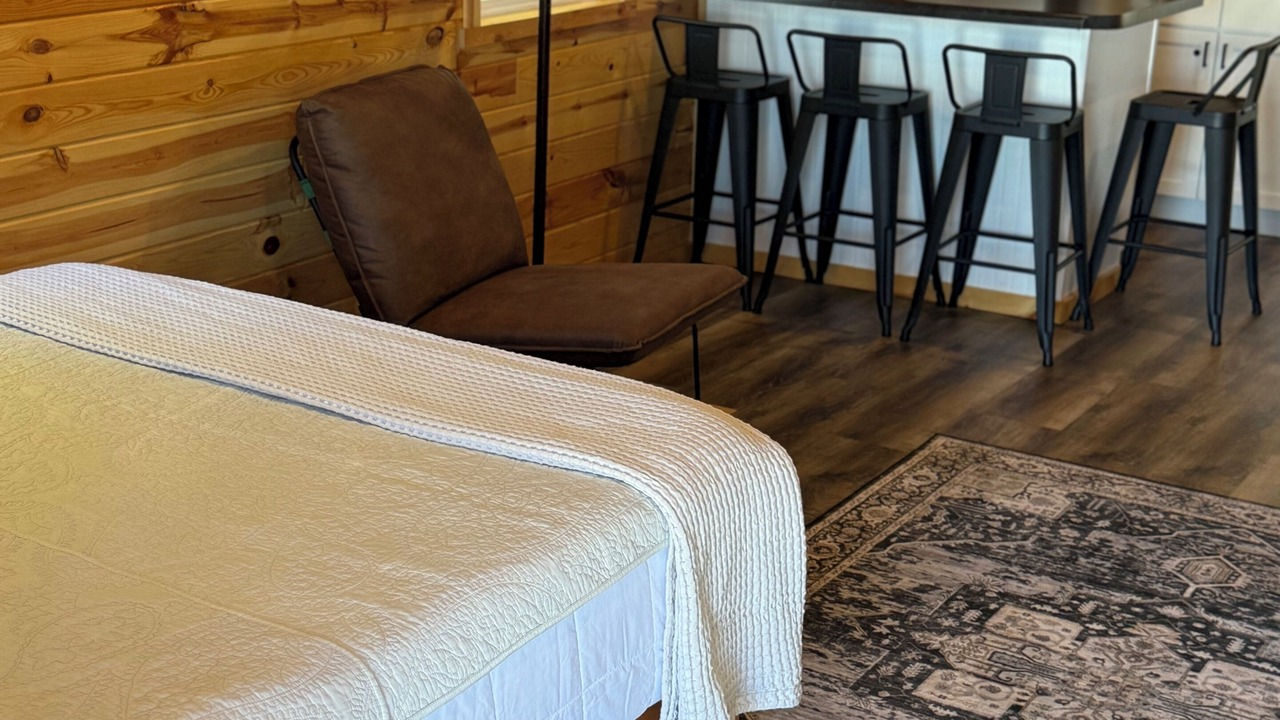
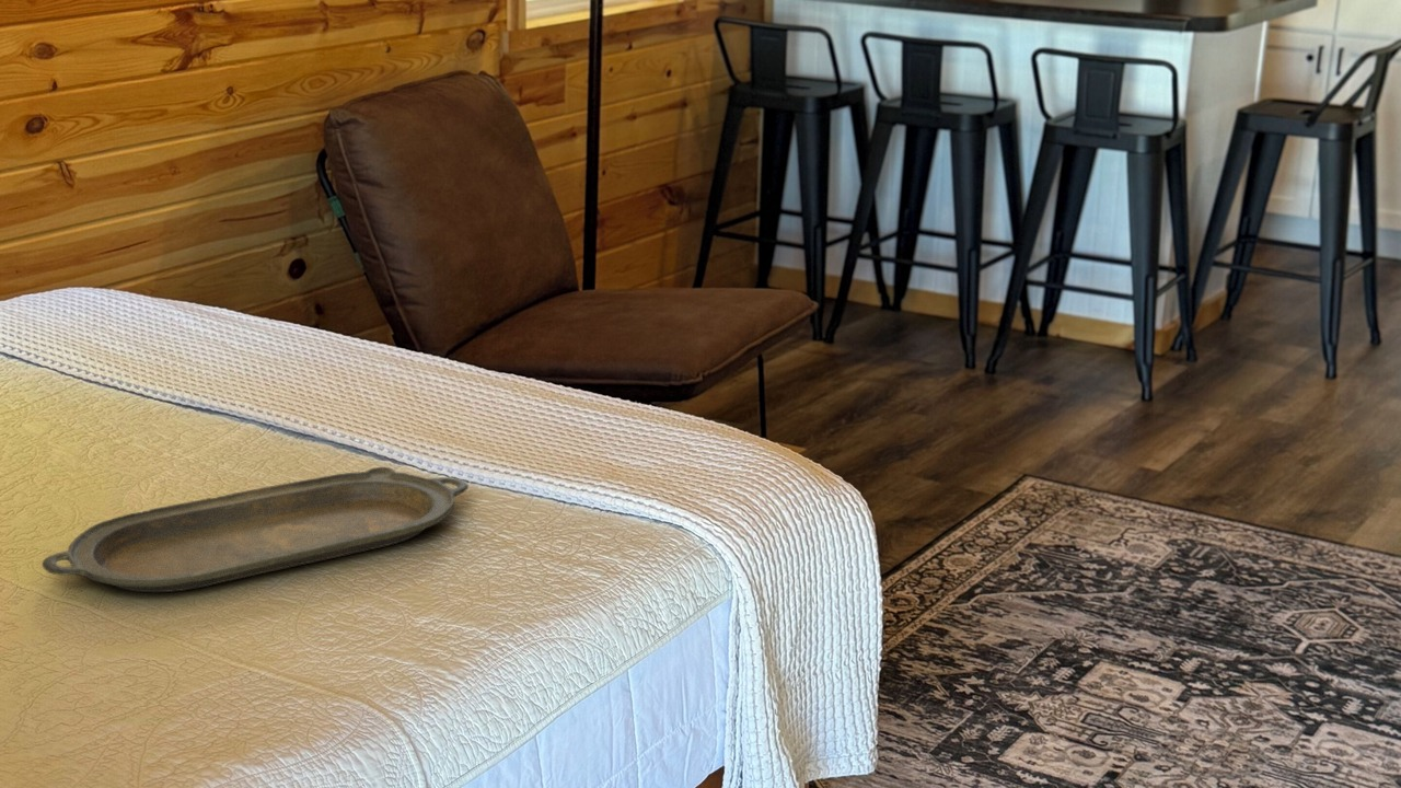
+ serving tray (271, 532)
